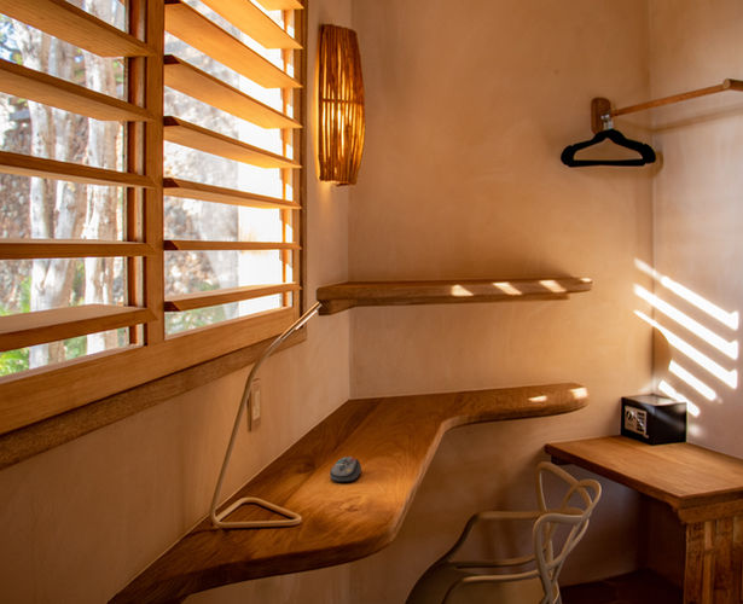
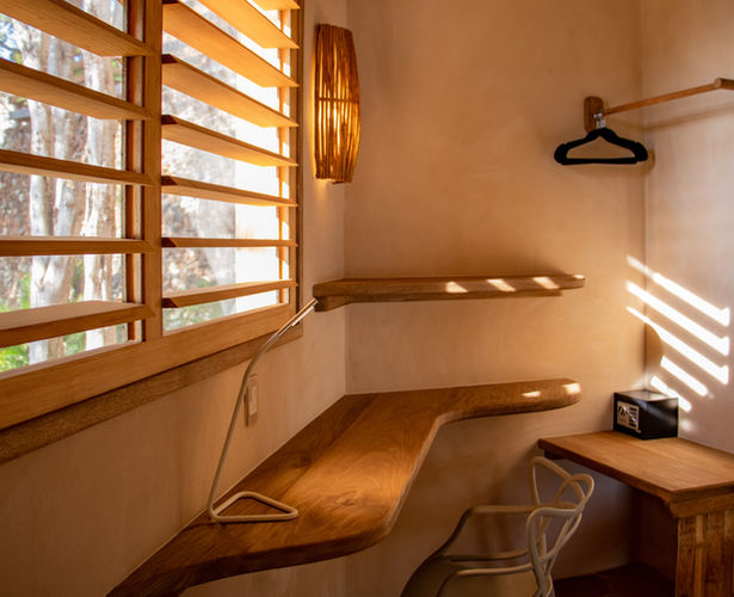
- computer mouse (346, 467)
